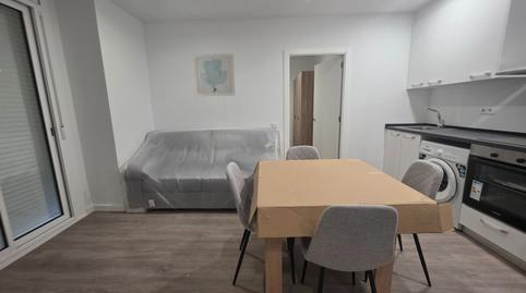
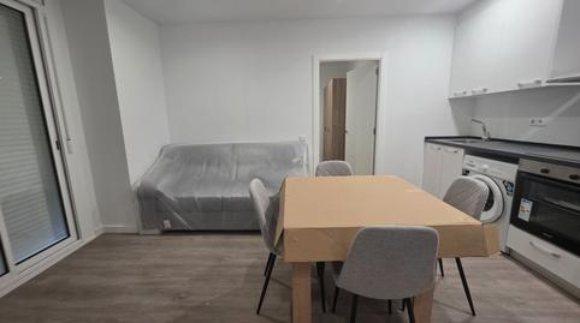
- wall art (214, 75)
